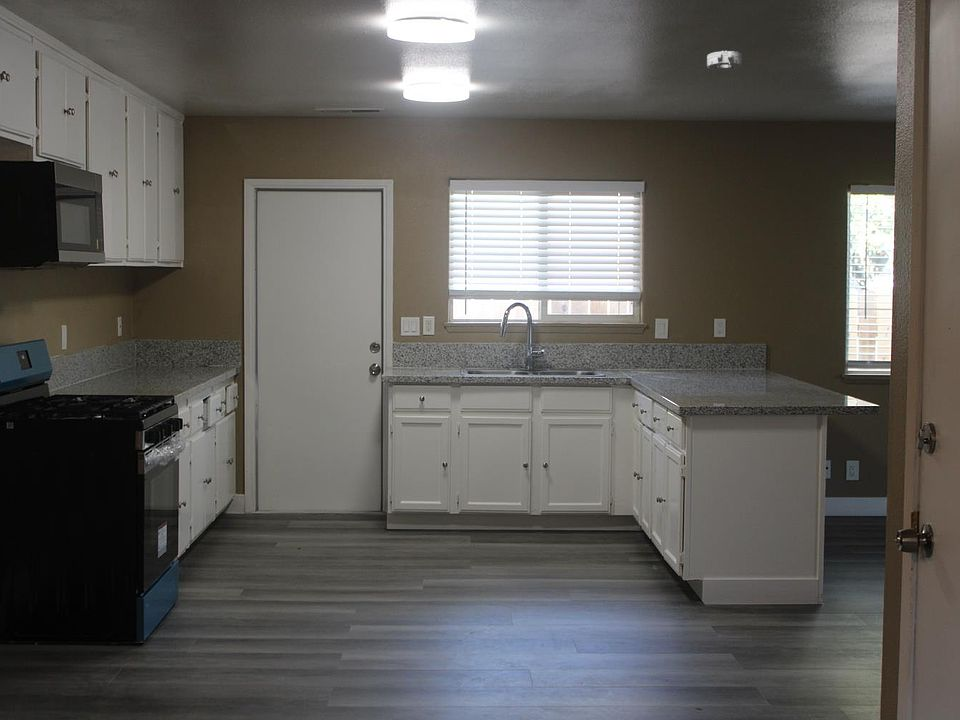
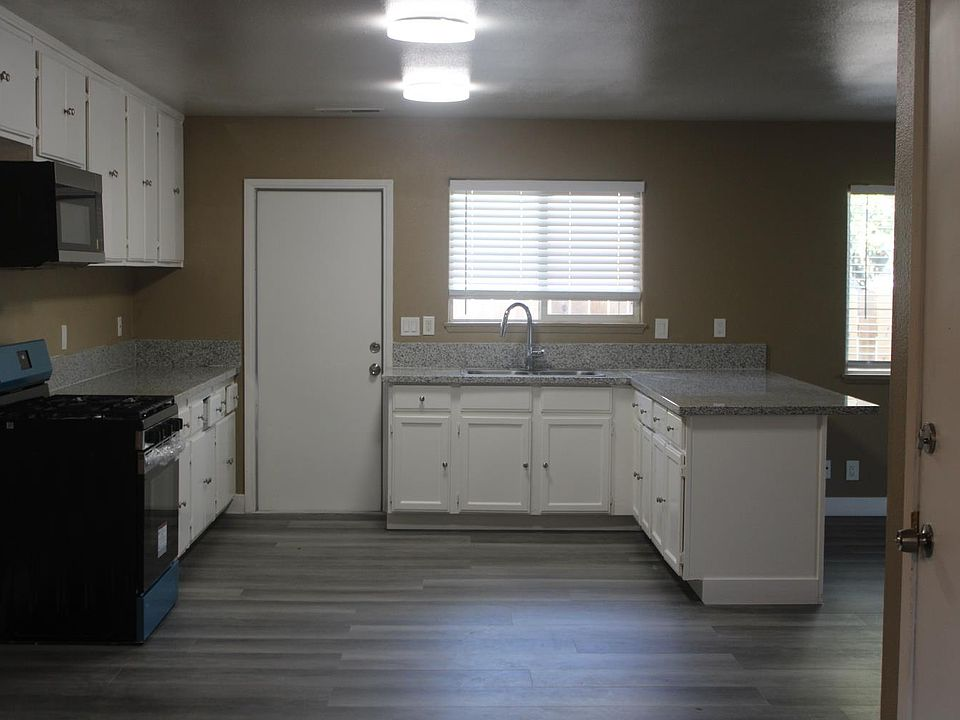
- smoke detector (724, 60)
